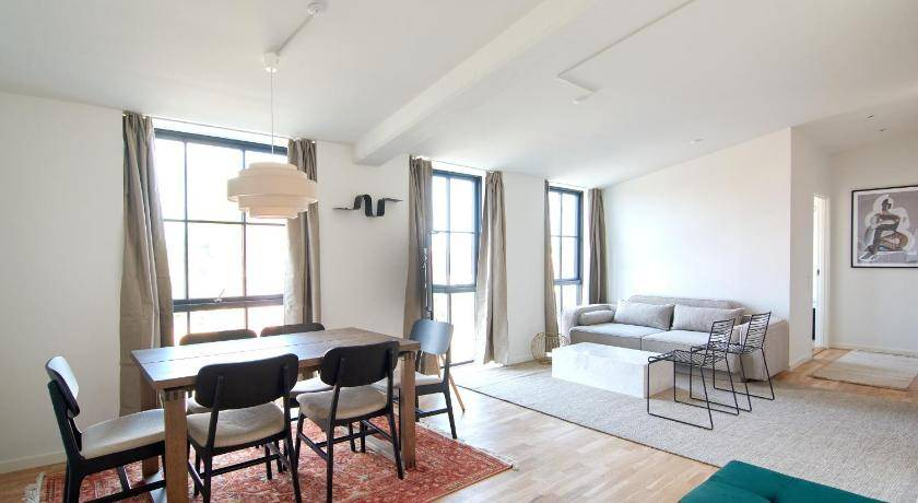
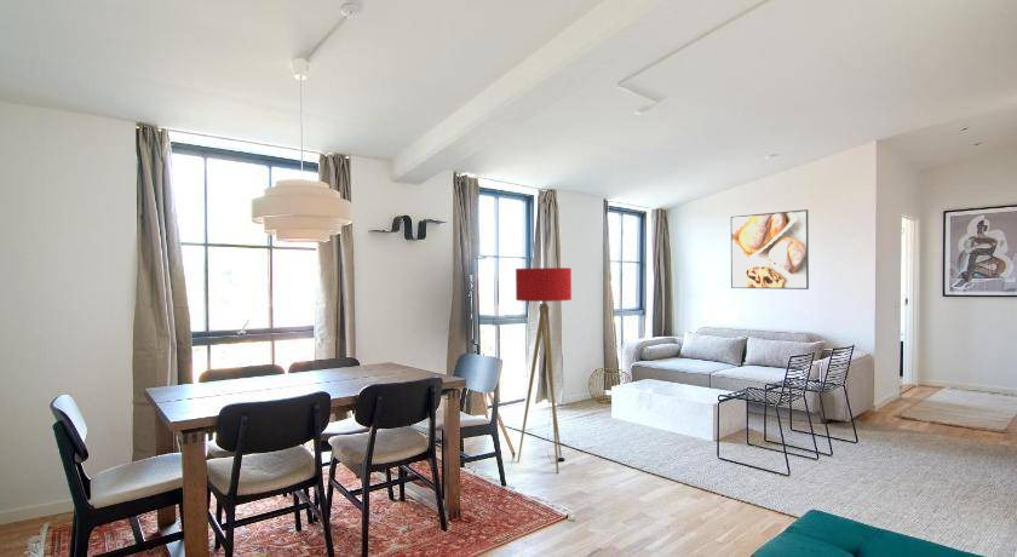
+ floor lamp (547, 366)
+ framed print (766, 251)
